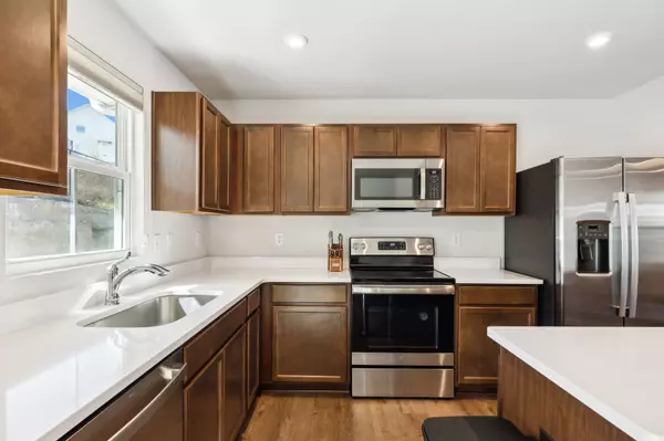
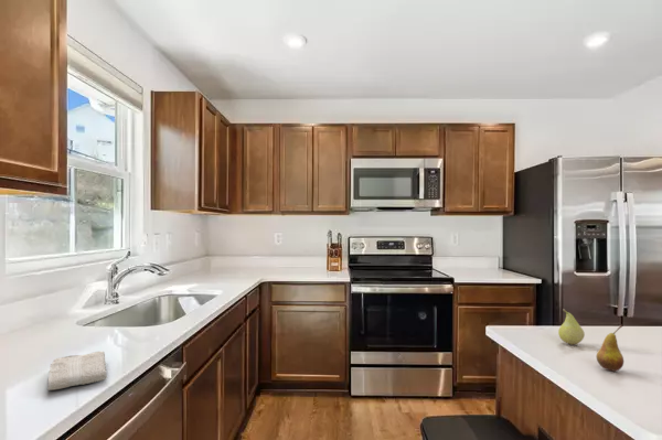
+ washcloth (78, 367)
+ fruit (569, 325)
+ fruit (609, 346)
